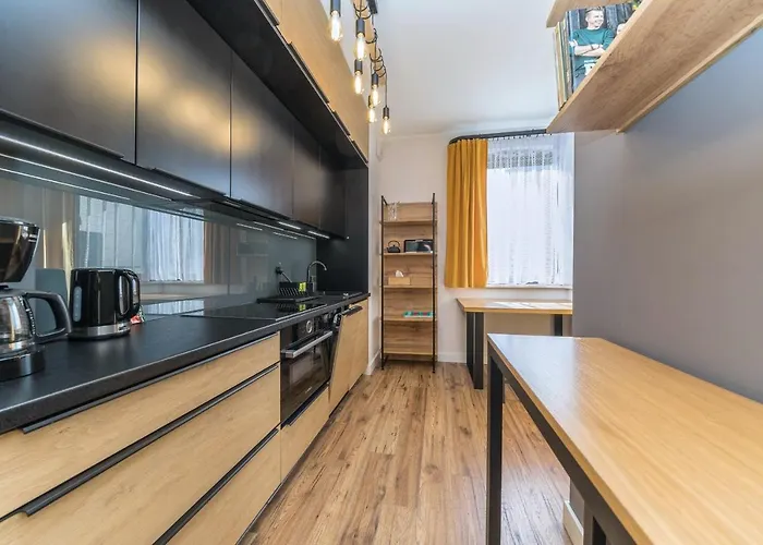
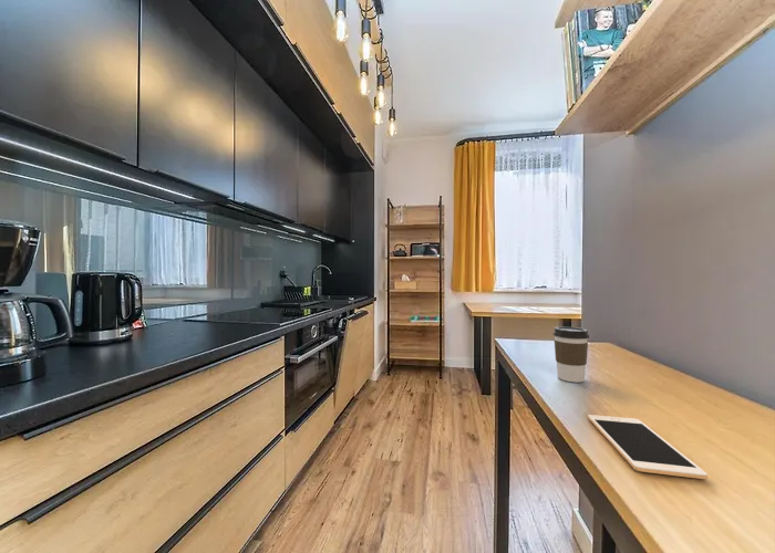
+ coffee cup (570, 353)
+ cell phone (637, 440)
